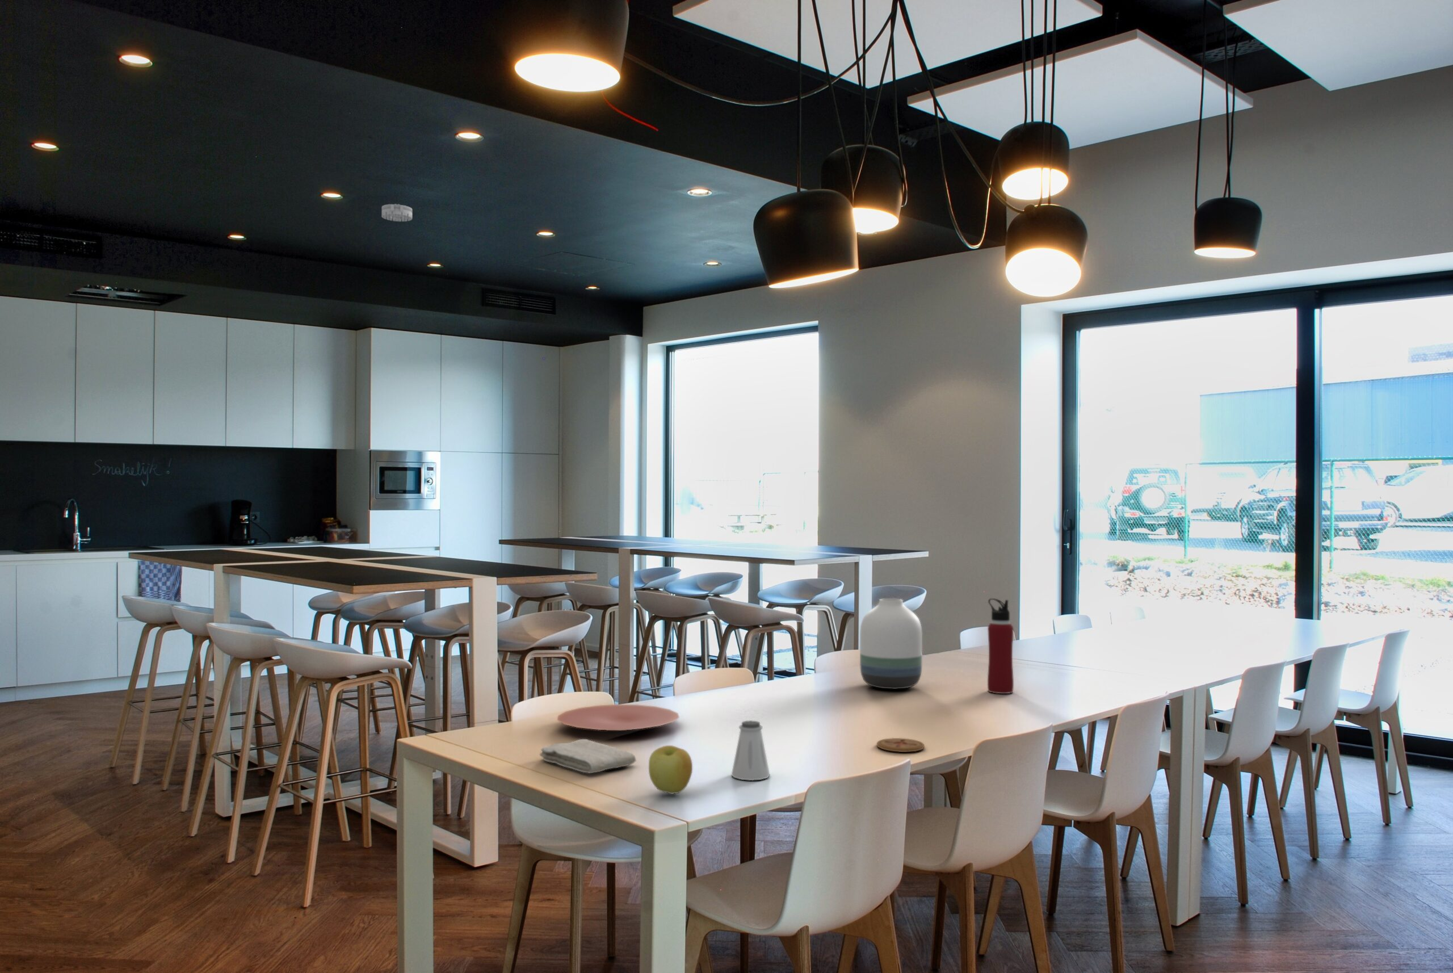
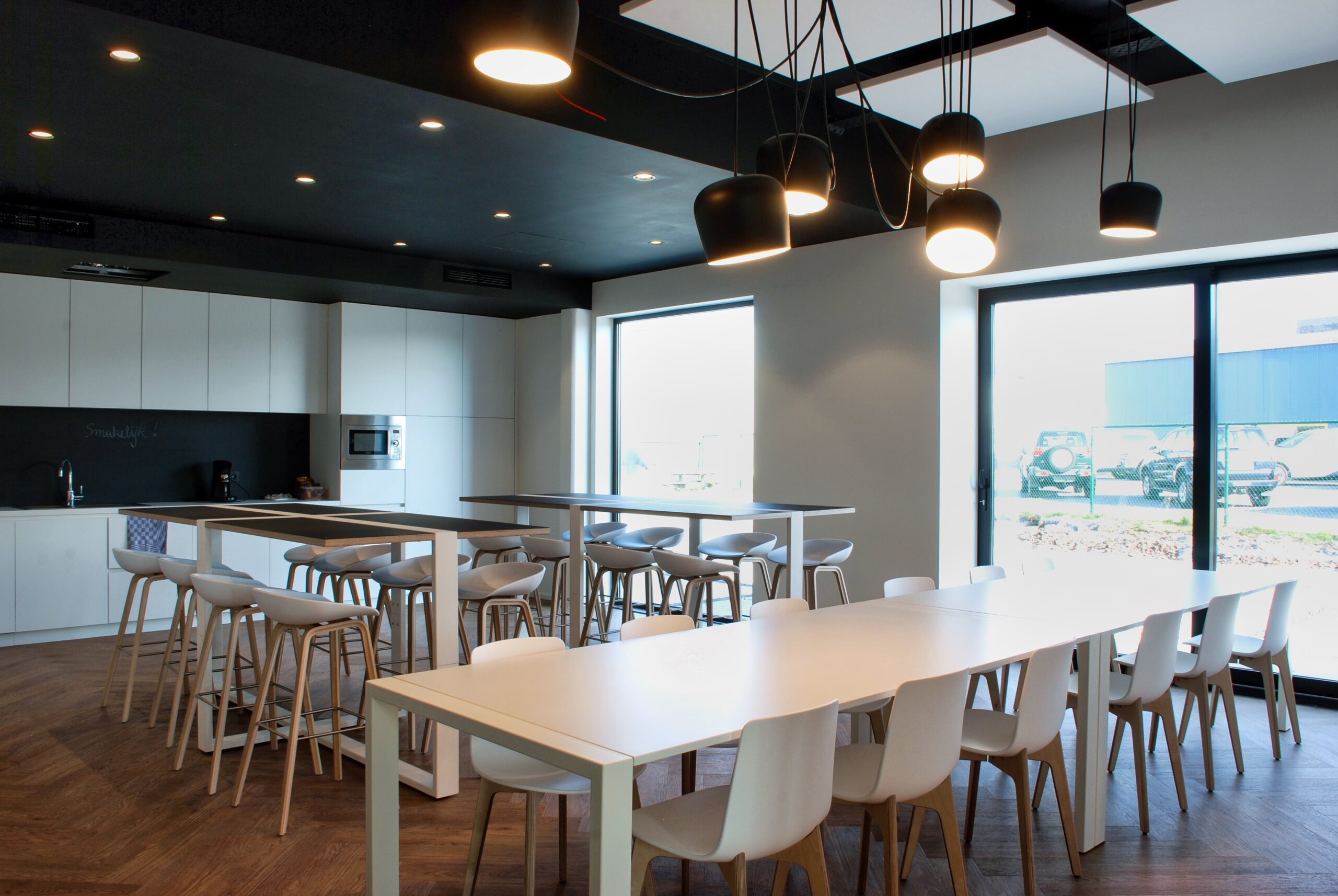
- saltshaker (750, 749)
- vase (890, 643)
- apple (670, 770)
- coaster (900, 745)
- plate (618, 721)
- smoke detector (396, 213)
- water bottle (1000, 645)
- washcloth (586, 755)
